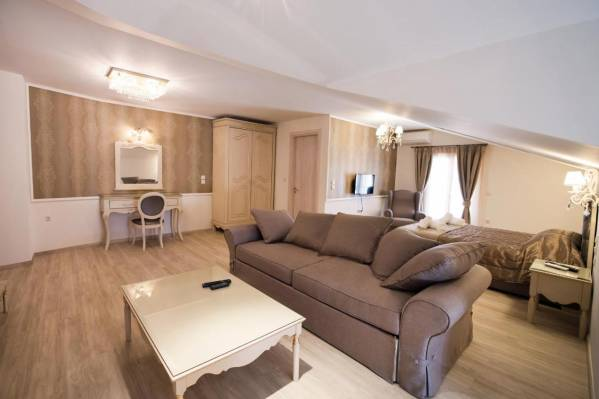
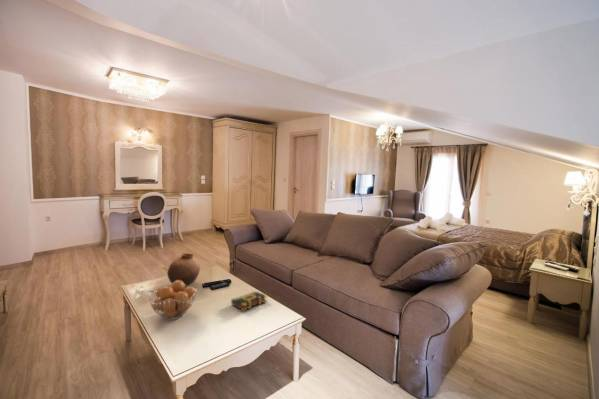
+ pottery (184, 269)
+ fruit basket (173, 299)
+ book (251, 299)
